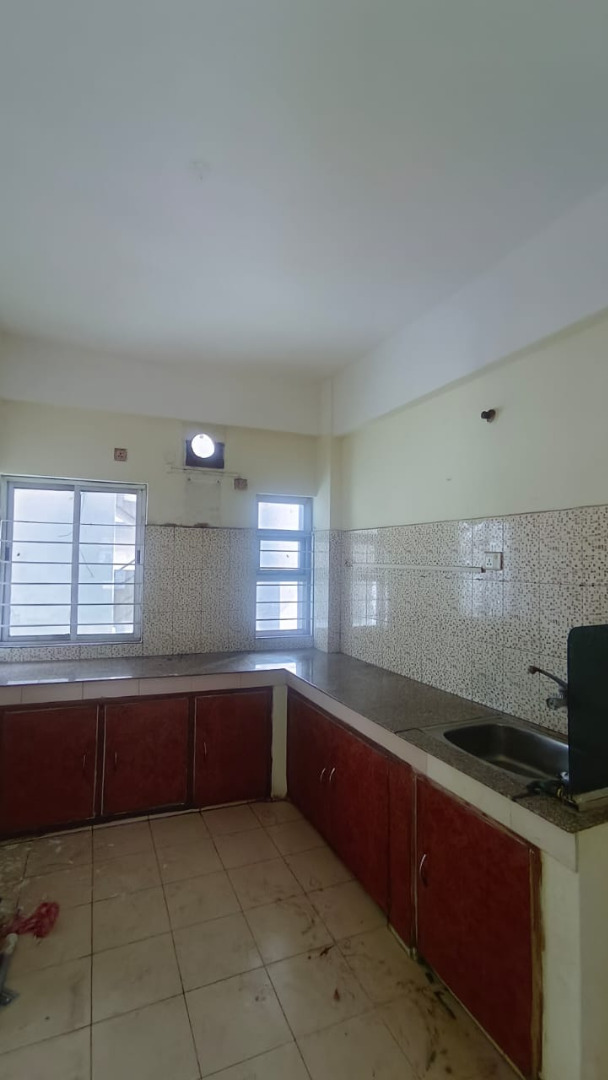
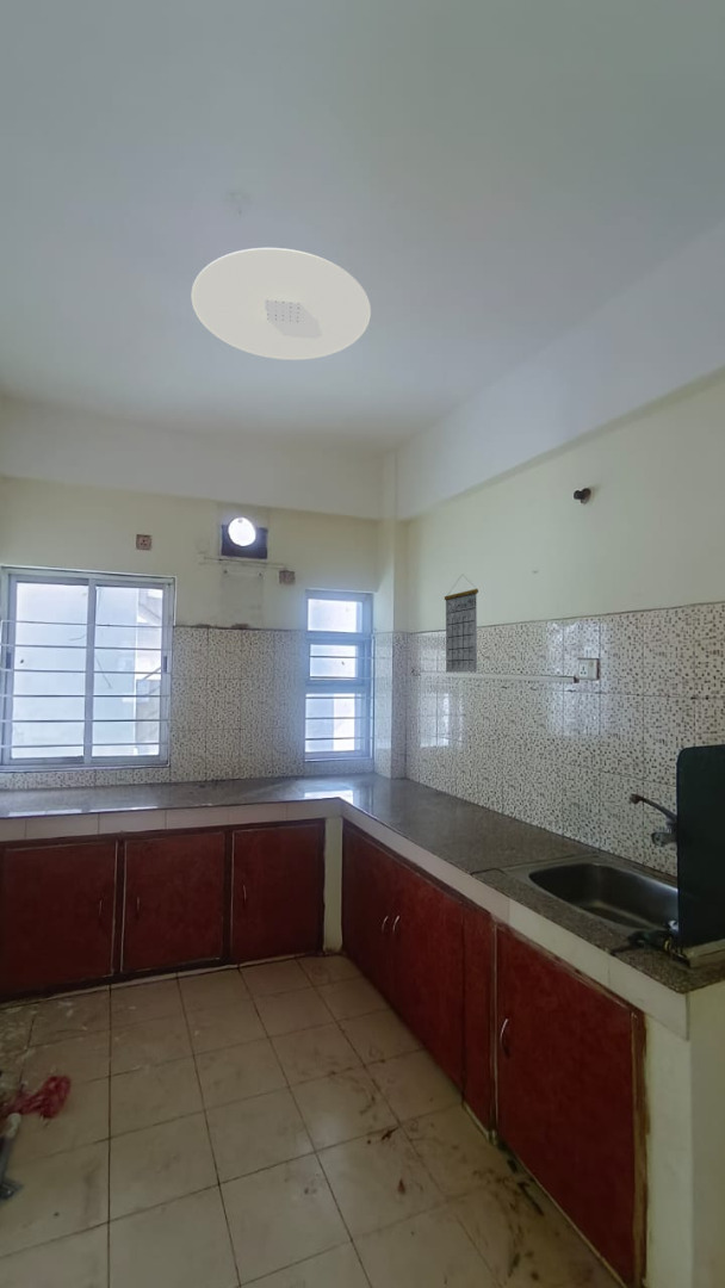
+ calendar (460, 623)
+ ceiling light (283, 303)
